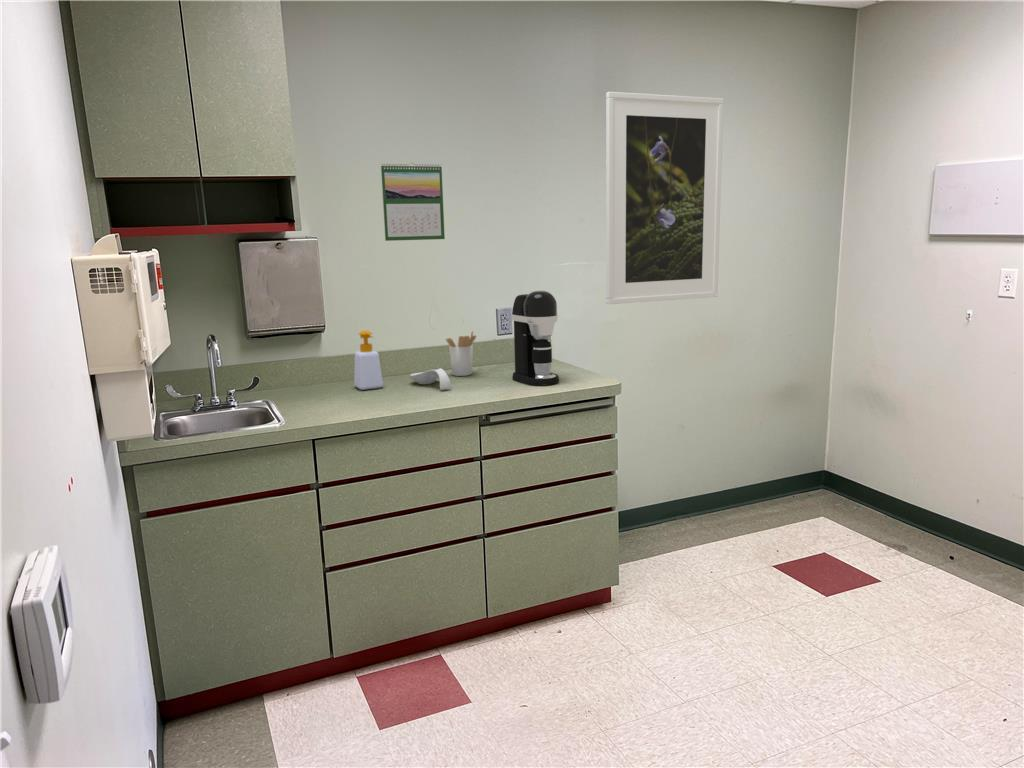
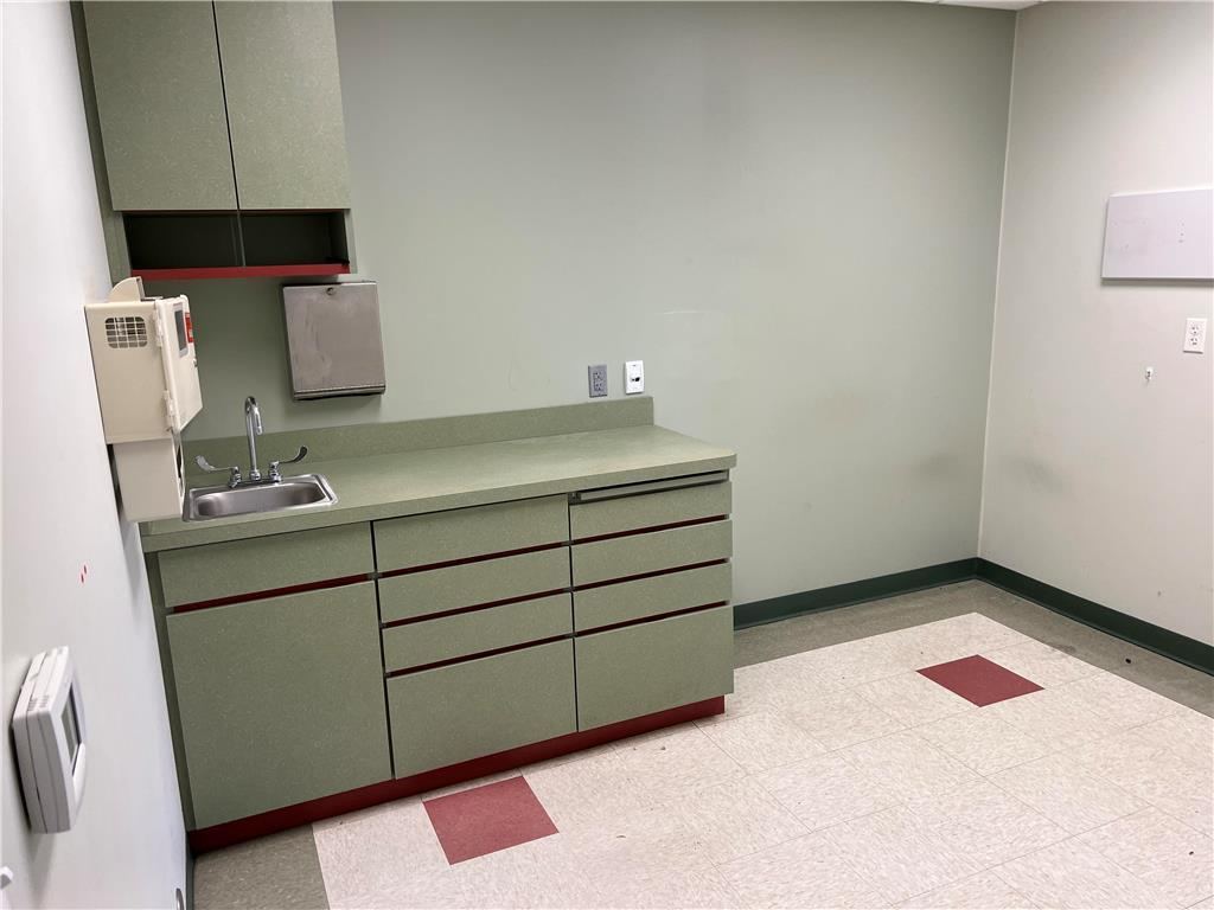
- spoon rest (432, 376)
- coffee maker (534, 335)
- soap bottle (368, 359)
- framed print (665, 200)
- calendar (413, 201)
- utensil holder (463, 353)
